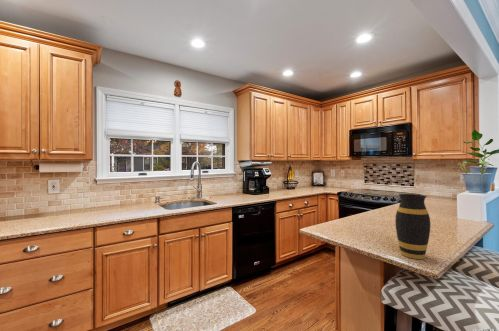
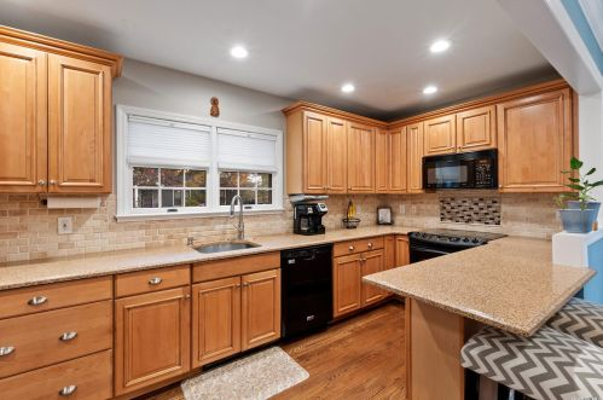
- vase (412, 225)
